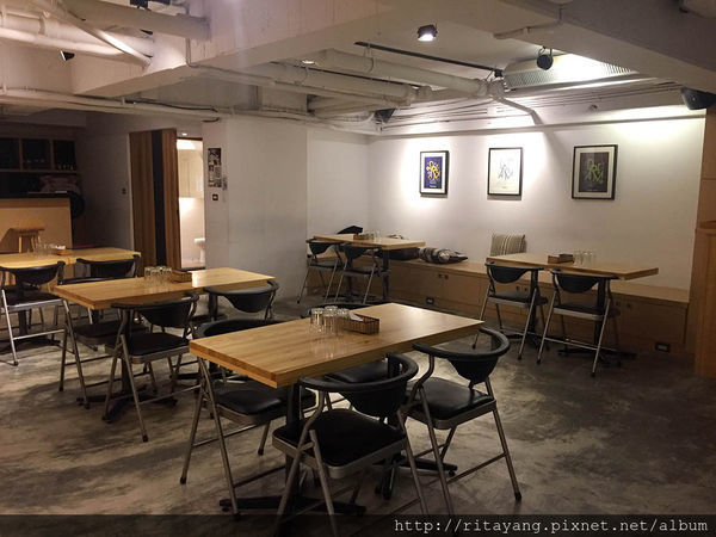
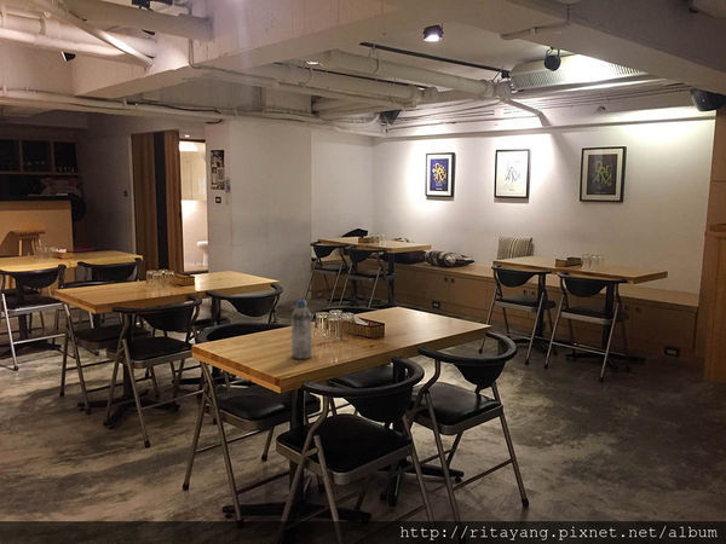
+ water bottle (301, 329)
